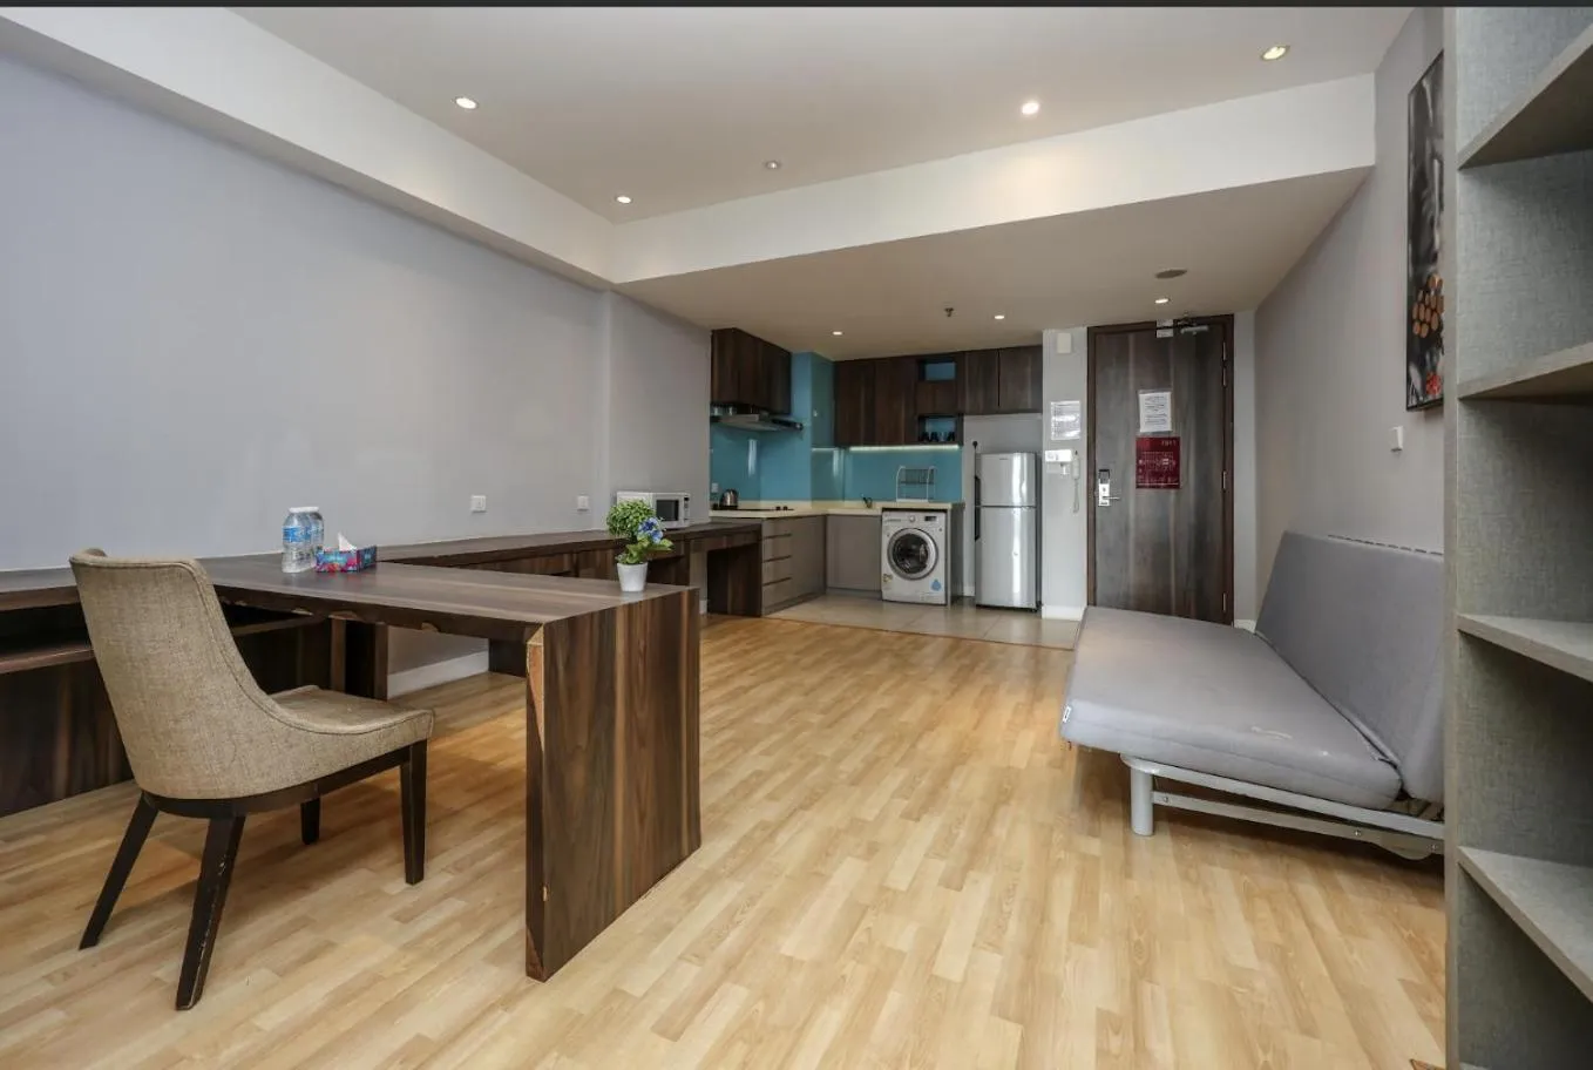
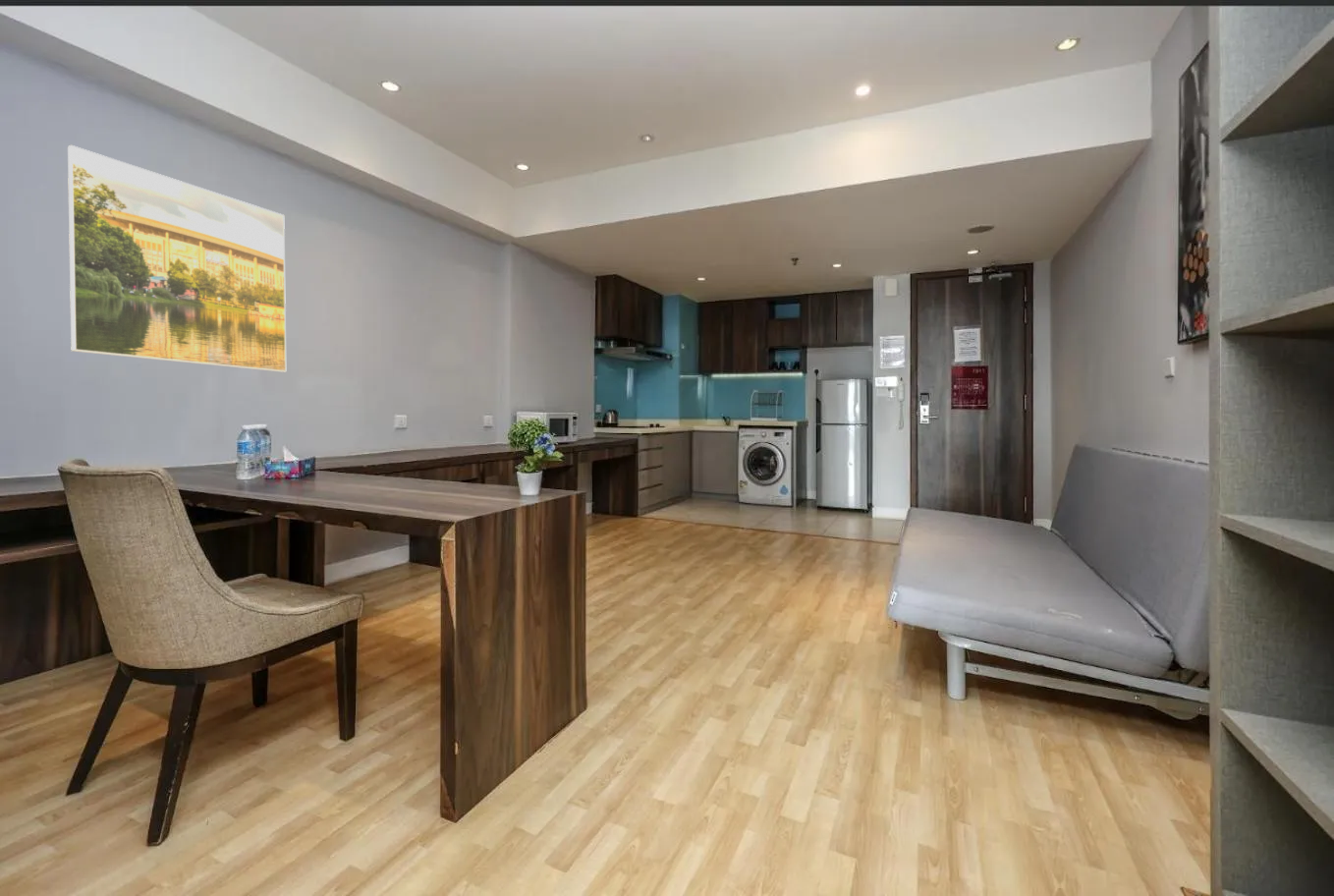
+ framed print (192, 274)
